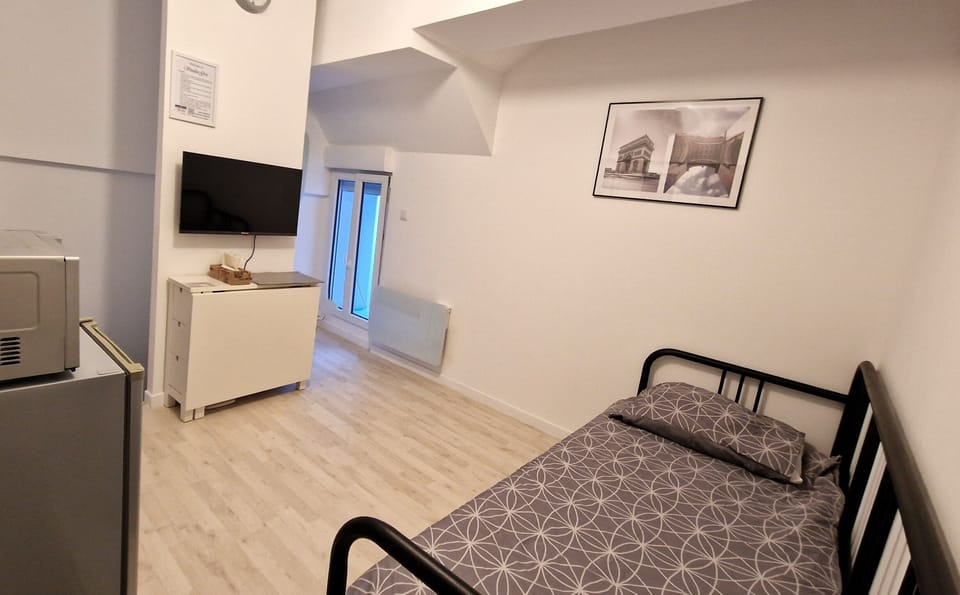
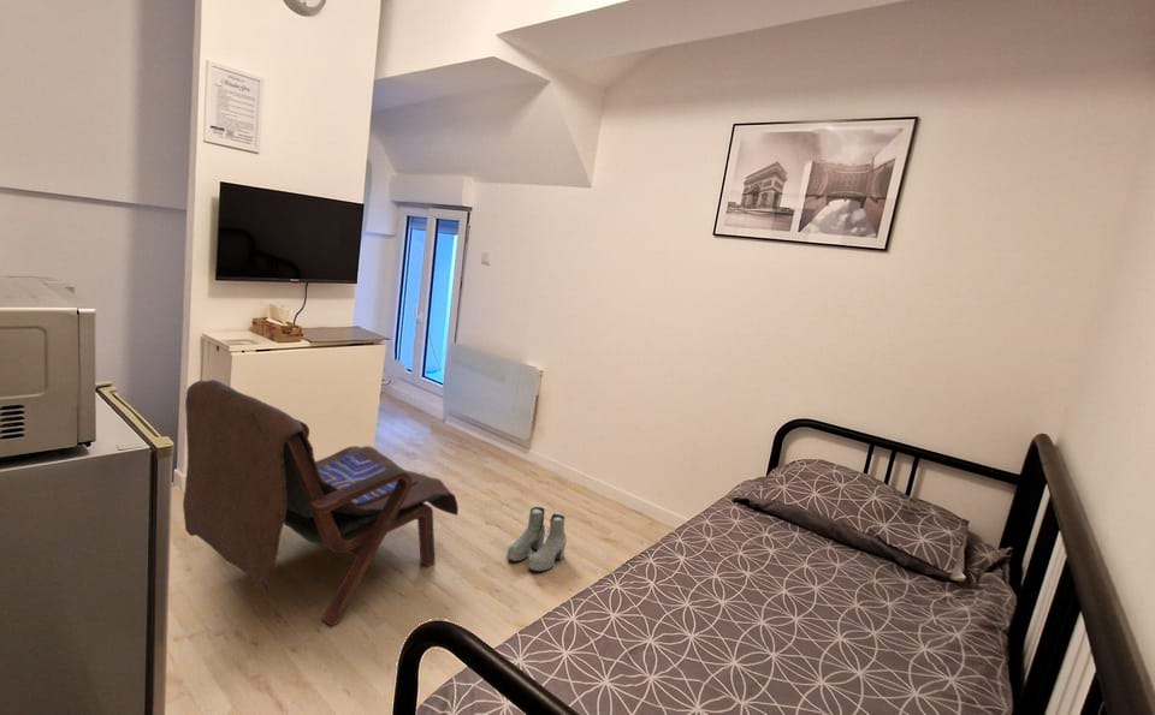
+ armchair (328, 476)
+ boots (539, 536)
